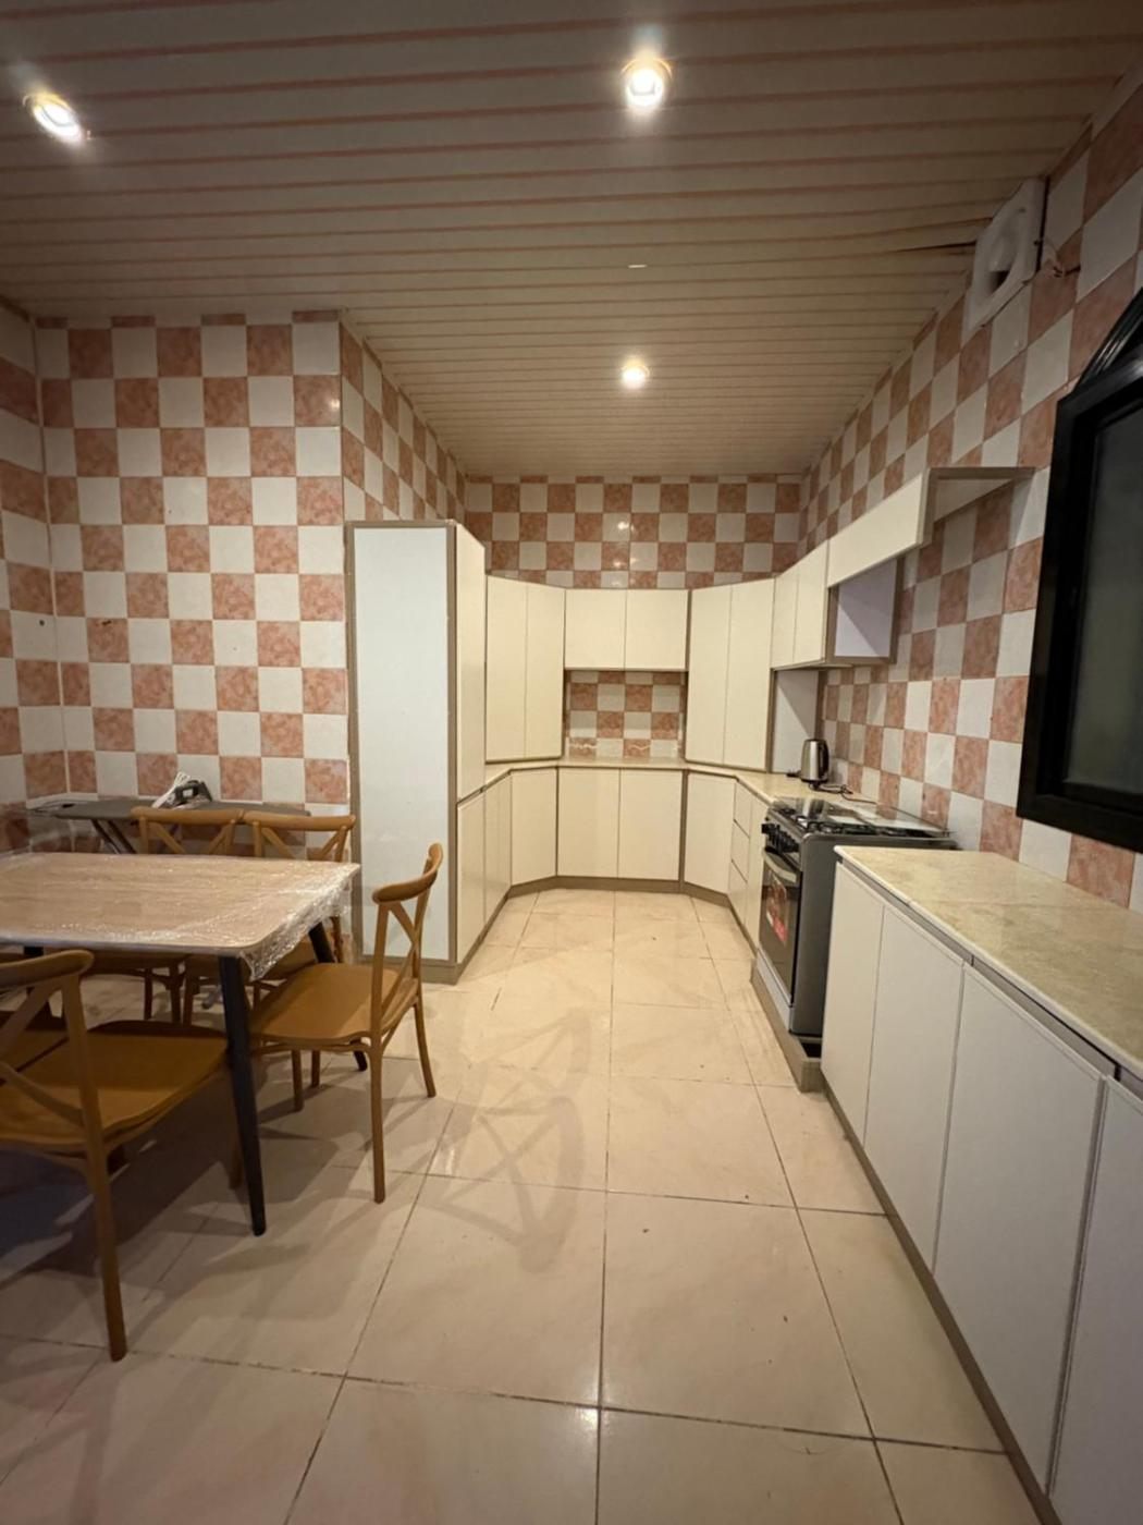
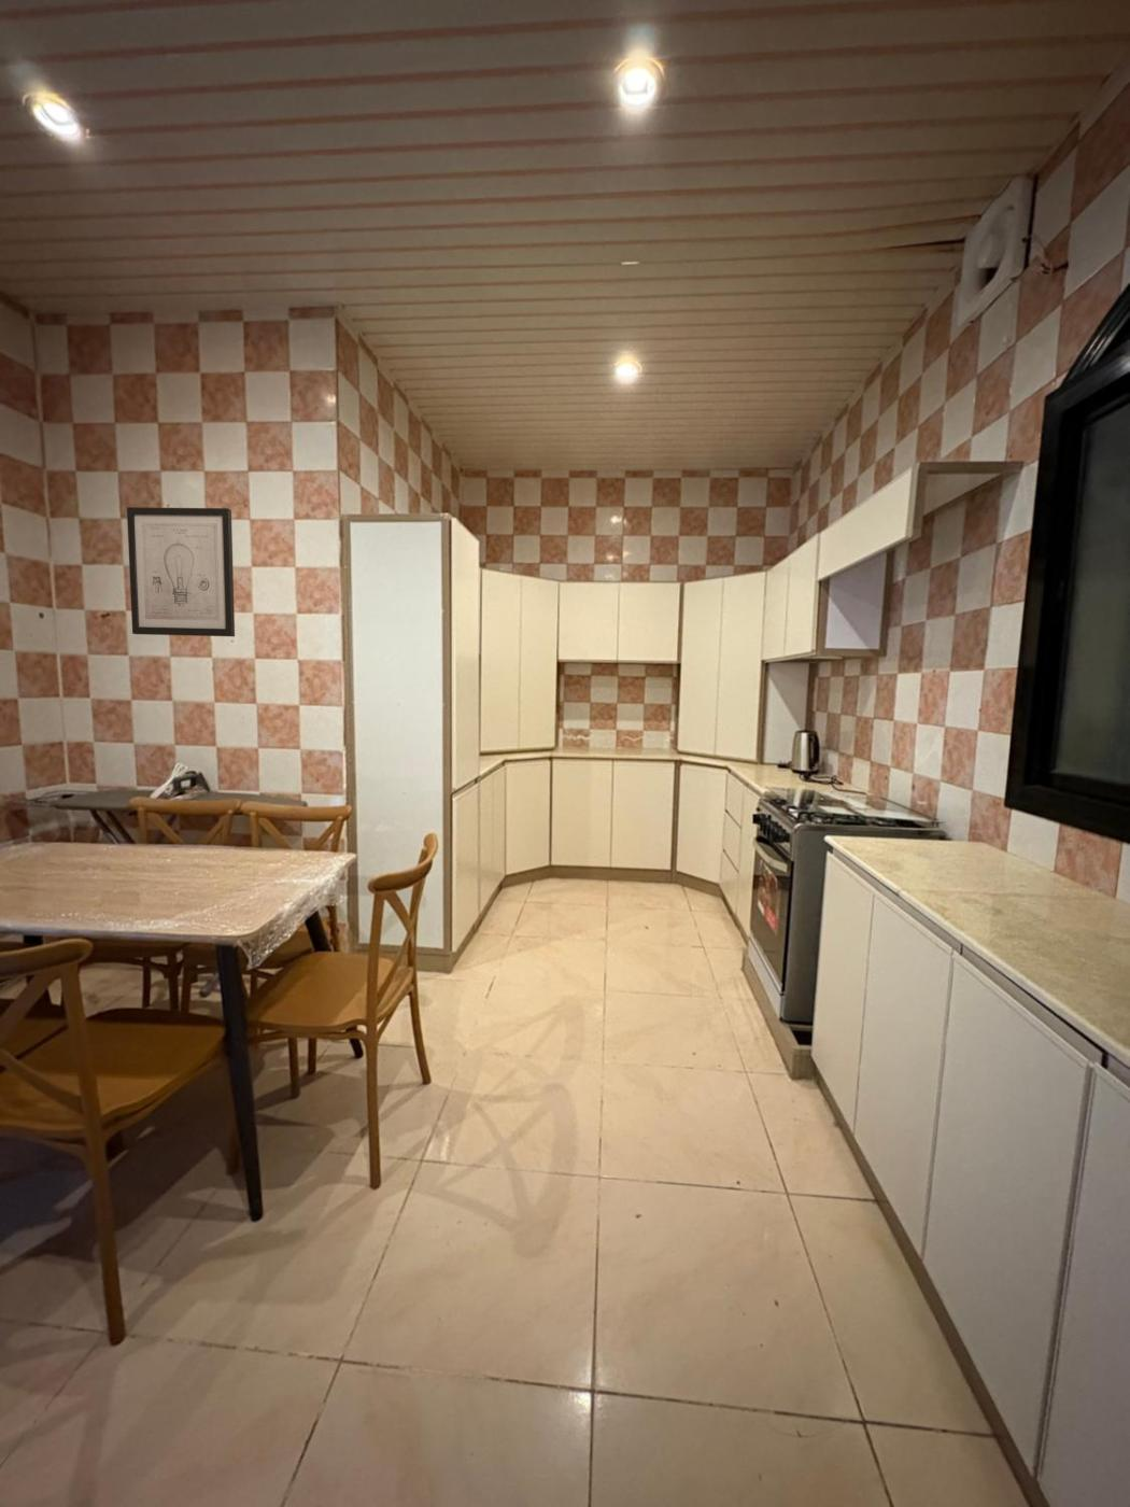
+ wall art (180, 572)
